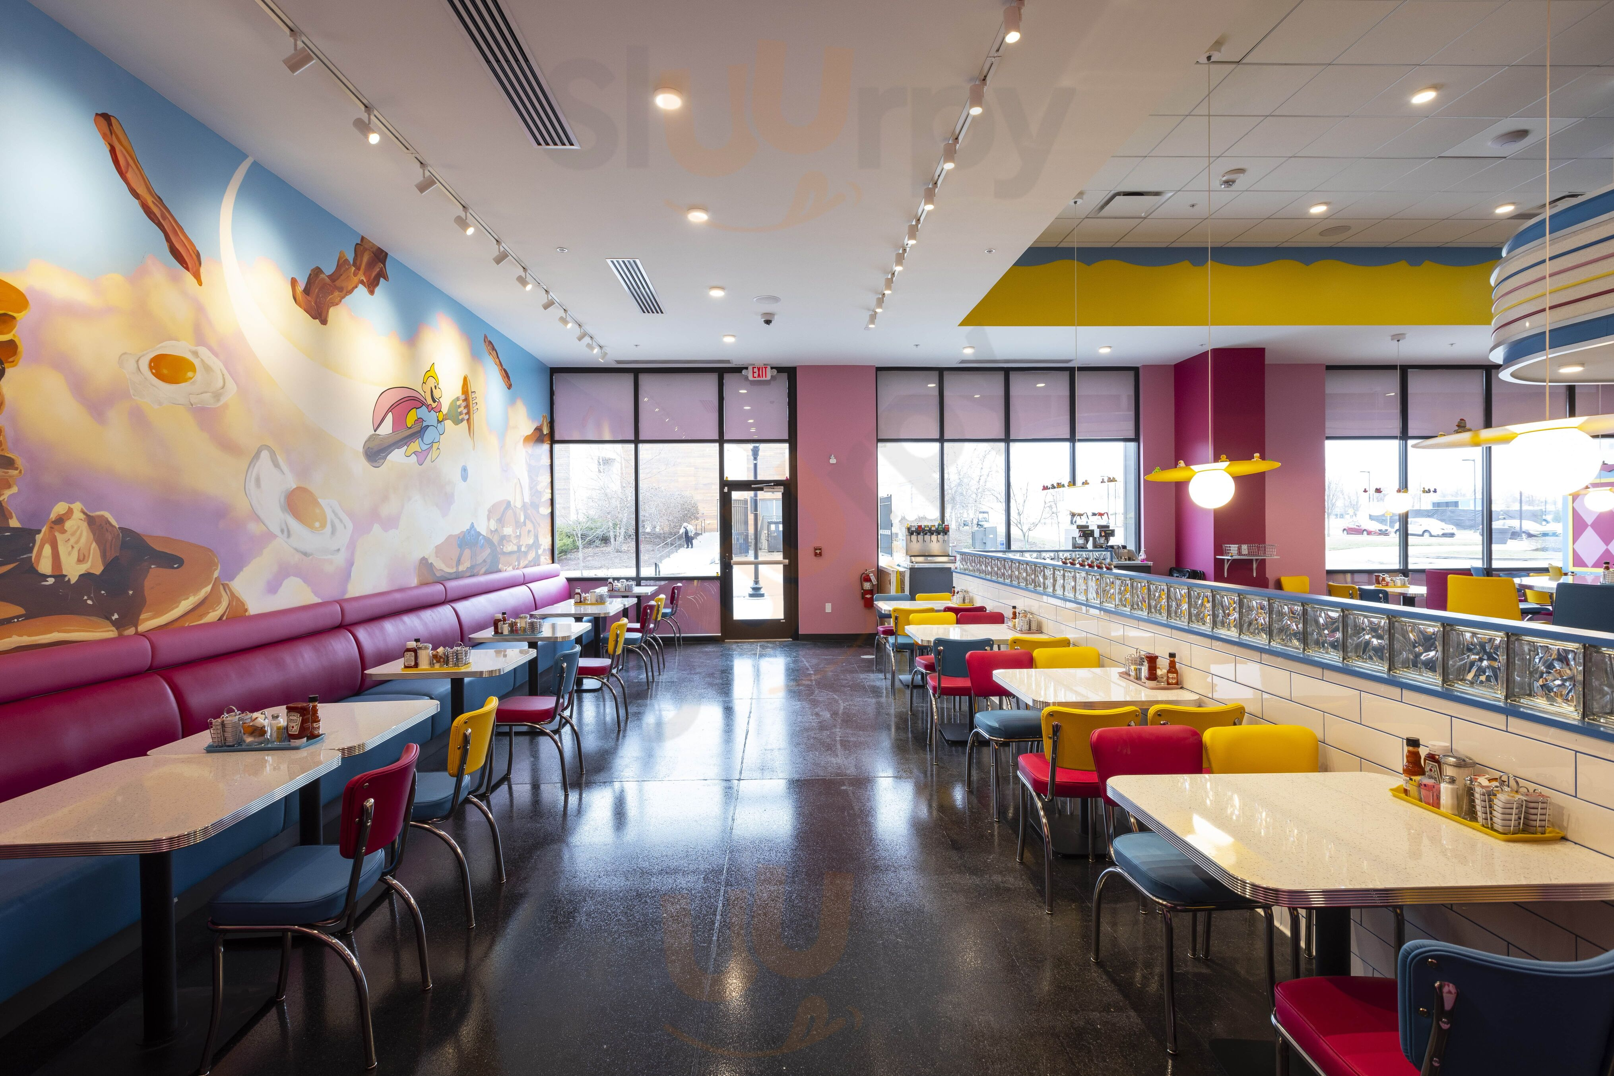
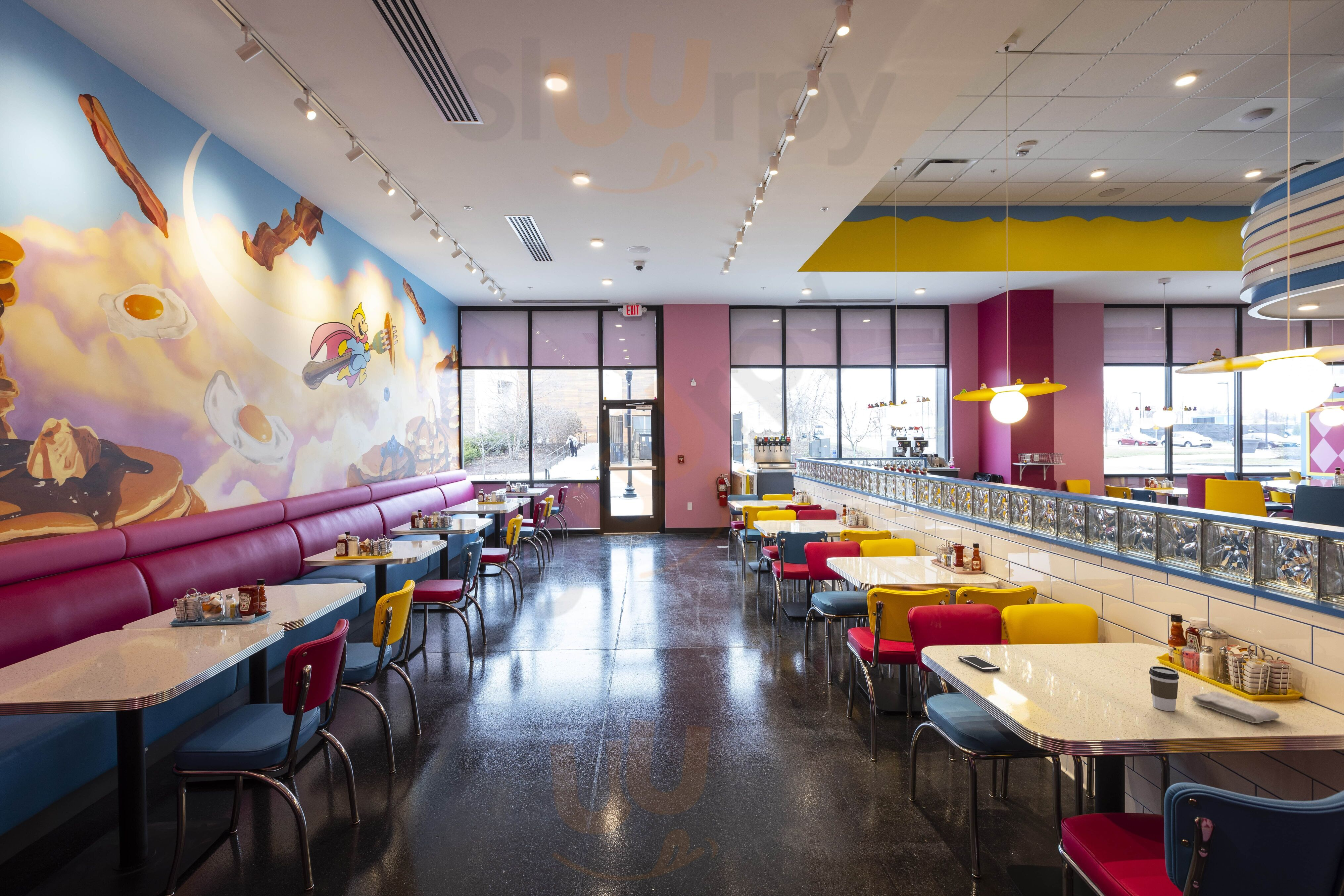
+ coffee cup (1164, 689)
+ washcloth (1234, 706)
+ cell phone (979, 663)
